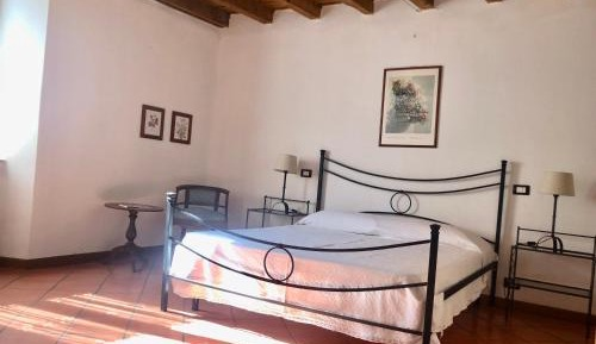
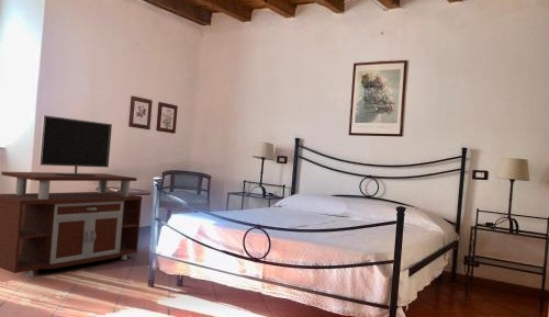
+ tv stand (74, 192)
